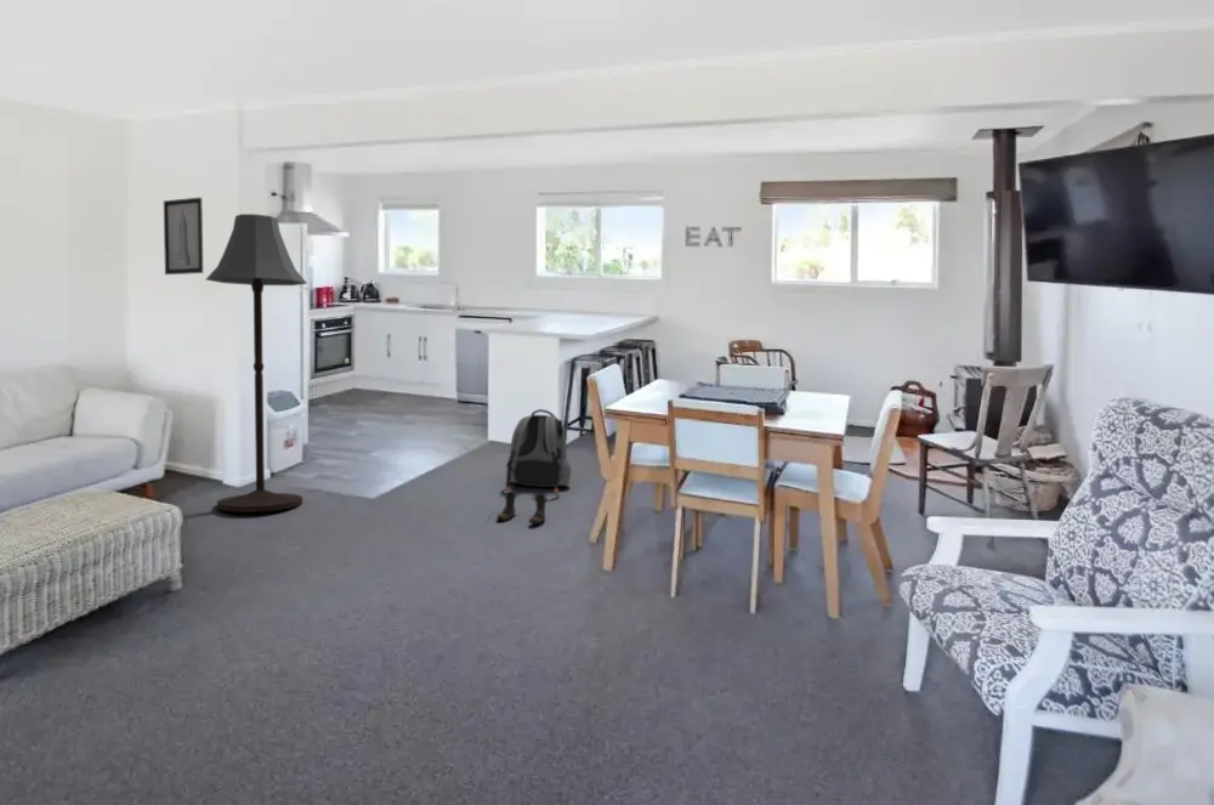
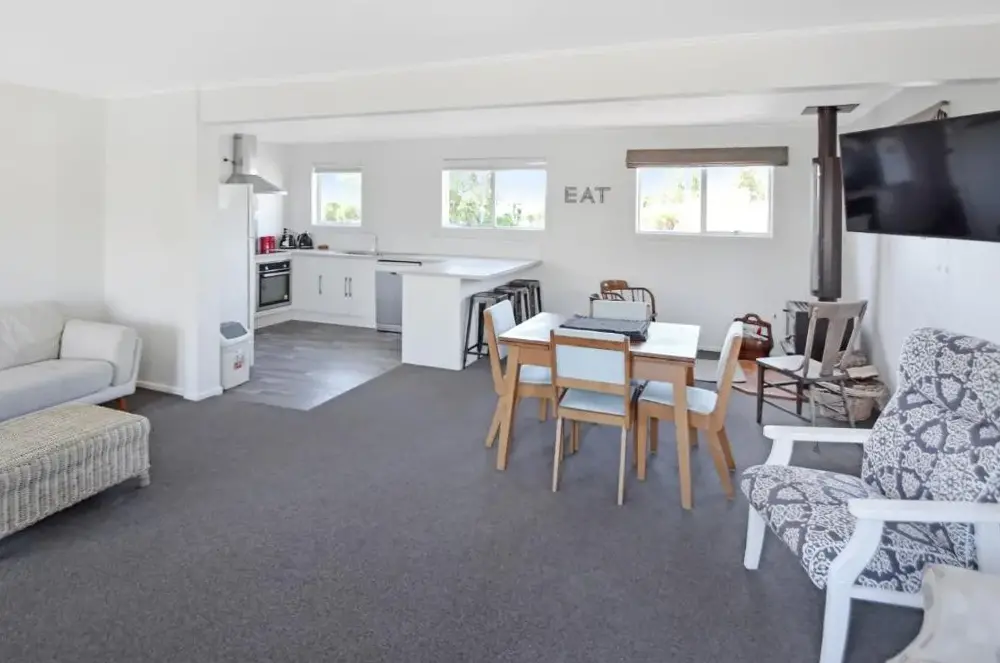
- boots (514, 508)
- backpack (539, 448)
- wall art (182, 236)
- floor lamp (257, 362)
